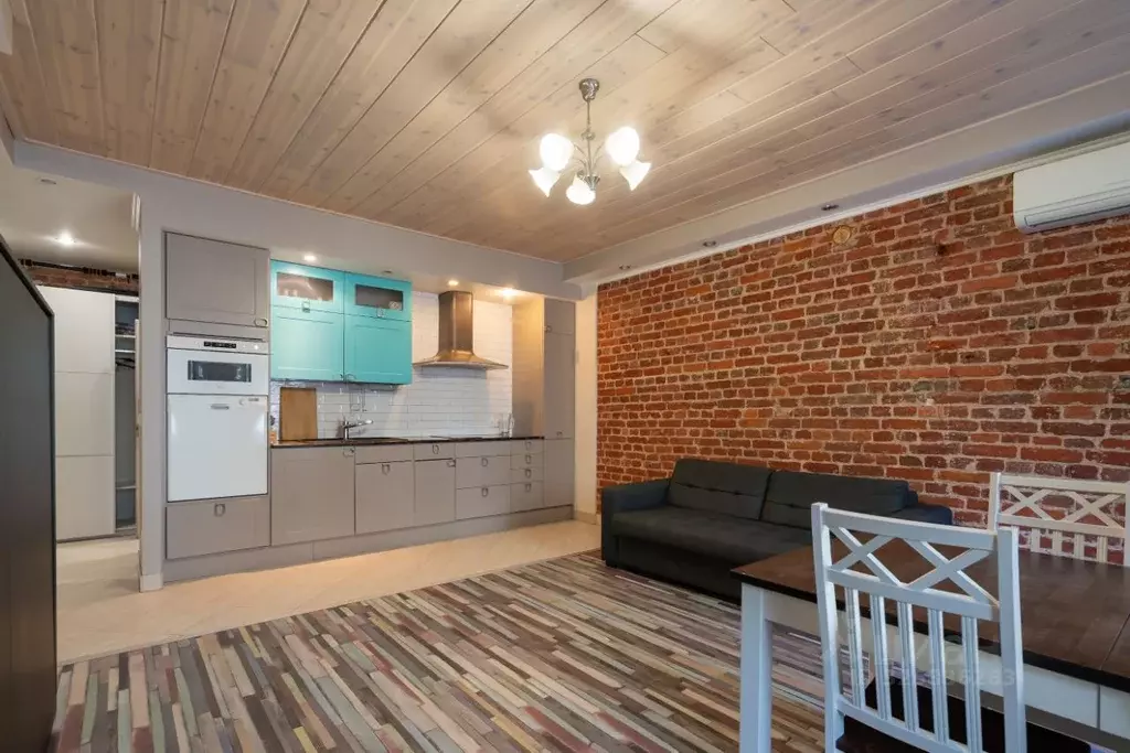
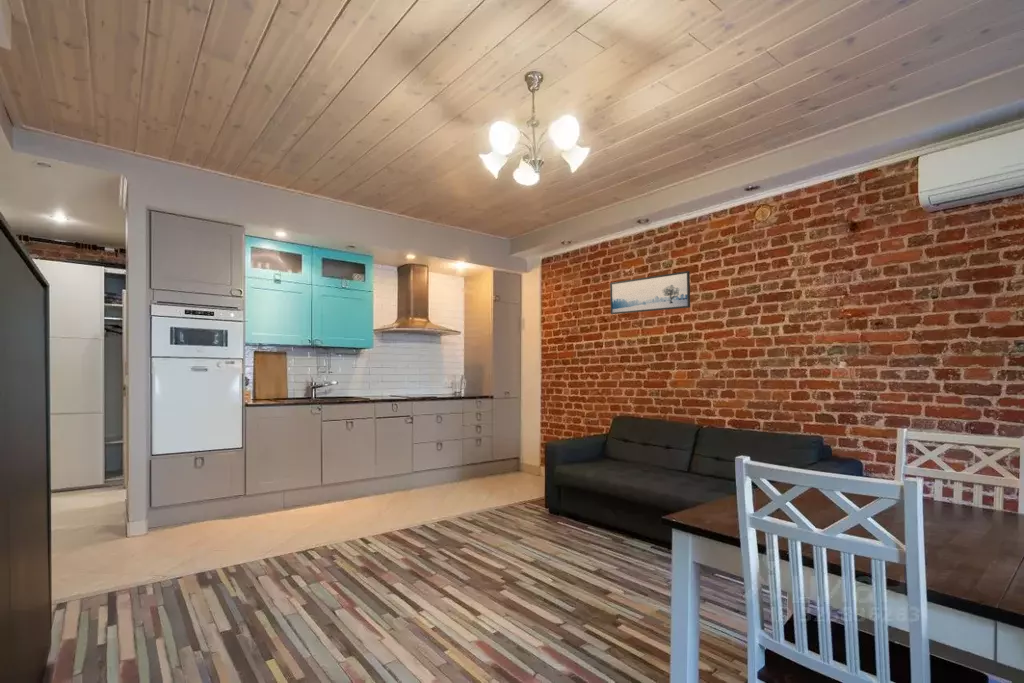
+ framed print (647, 294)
